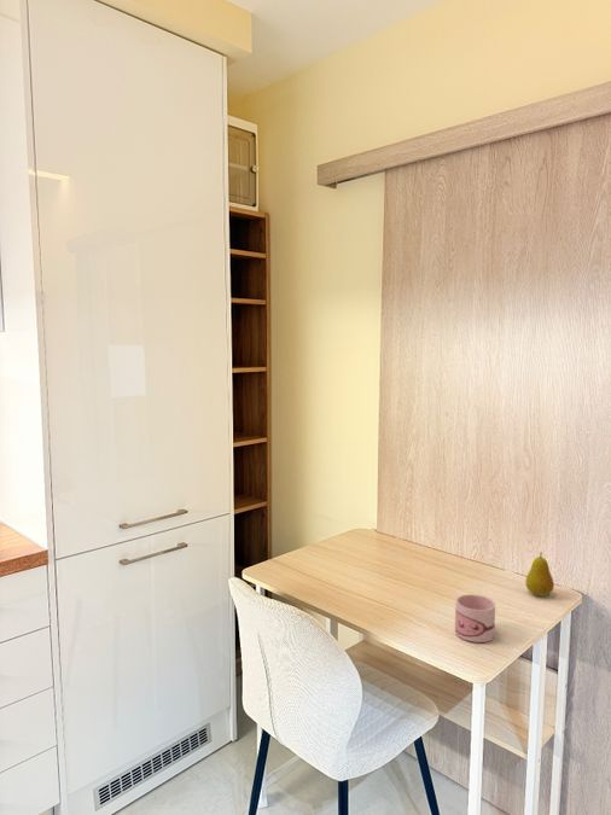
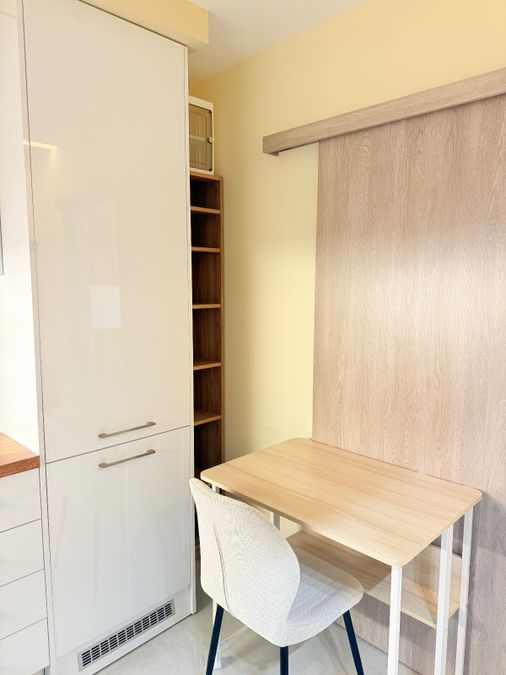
- mug (477, 616)
- fruit (540, 572)
